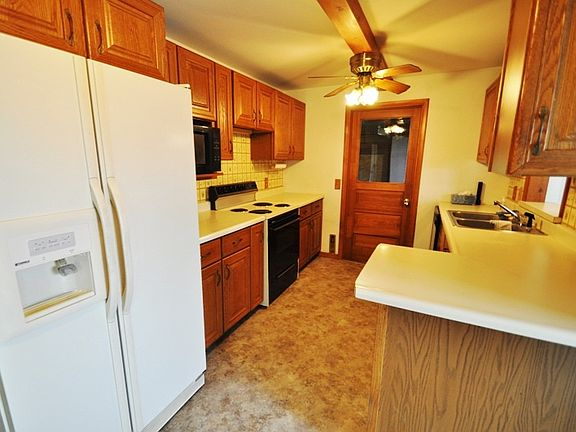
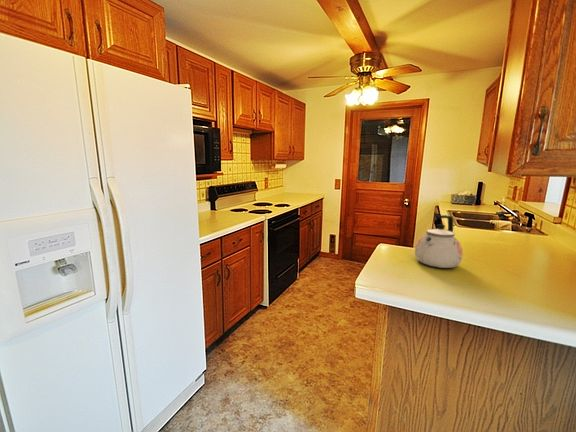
+ kettle (439, 239)
